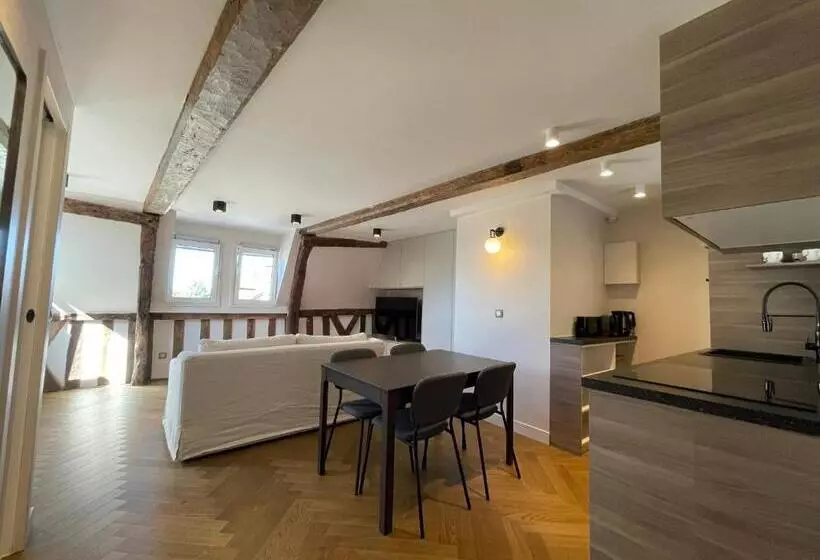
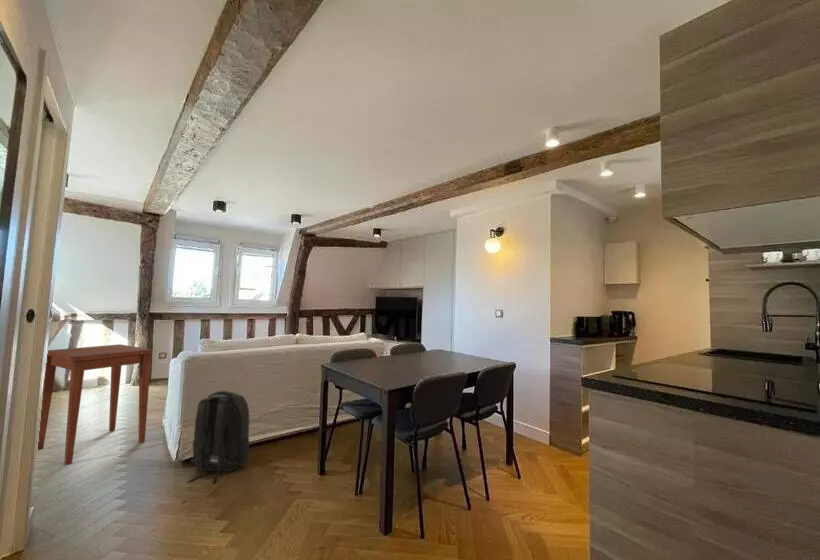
+ backpack (220, 430)
+ side table (110, 397)
